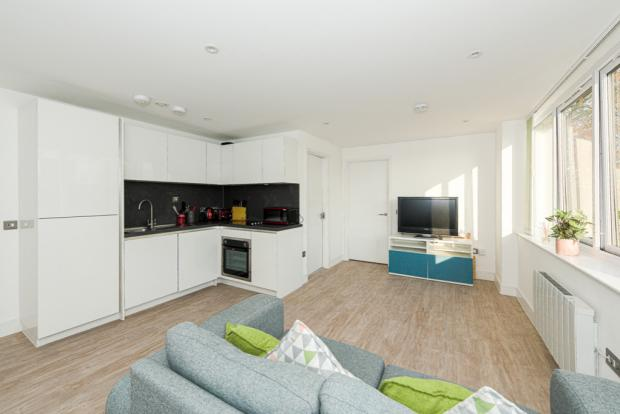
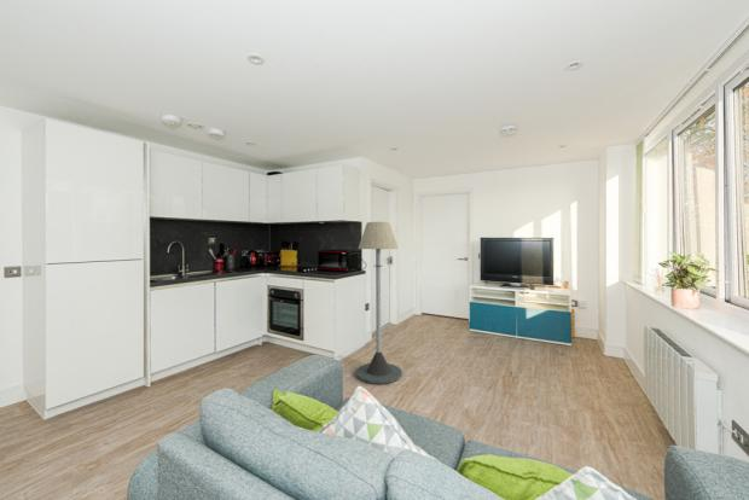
+ floor lamp (378, 297)
